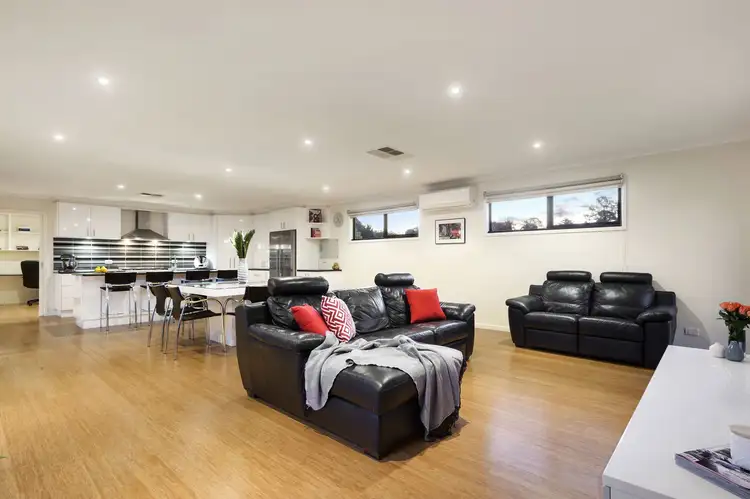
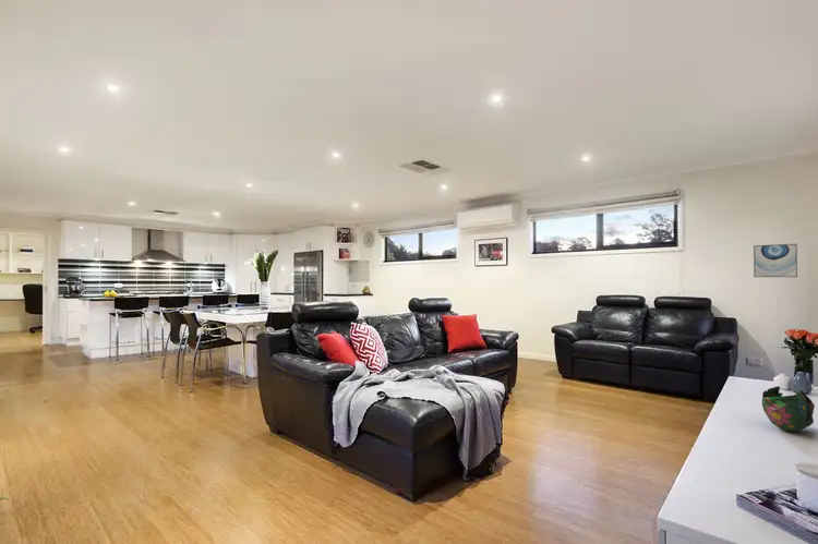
+ decorative bowl (787, 408)
+ wall art (774, 261)
